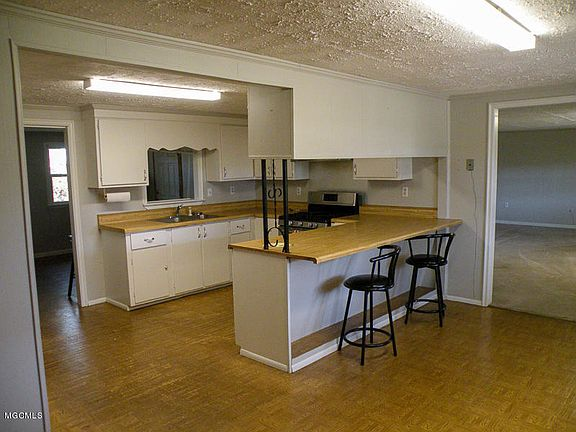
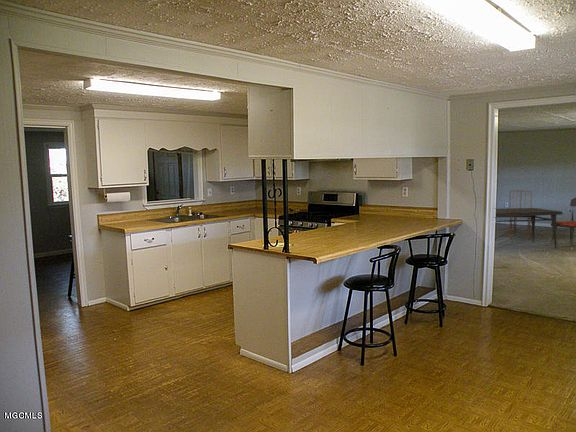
+ dining chair (522, 217)
+ dining table (531, 222)
